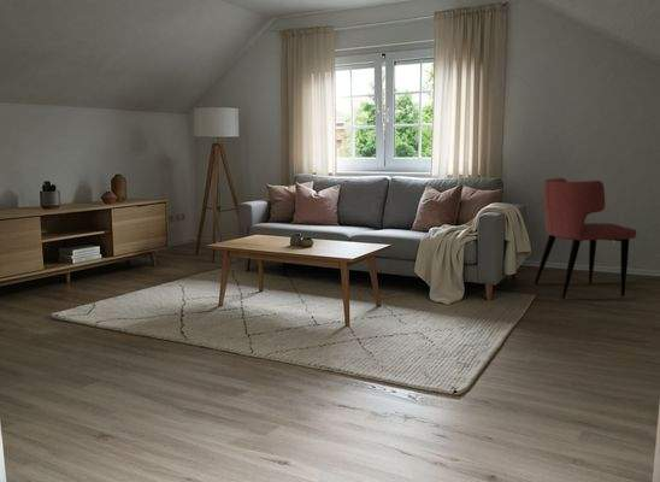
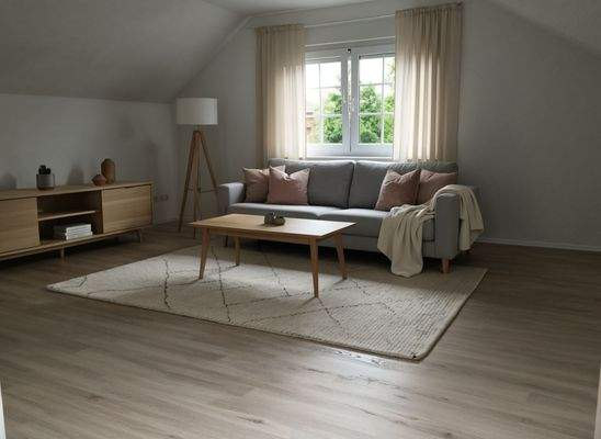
- dining chair (583, 235)
